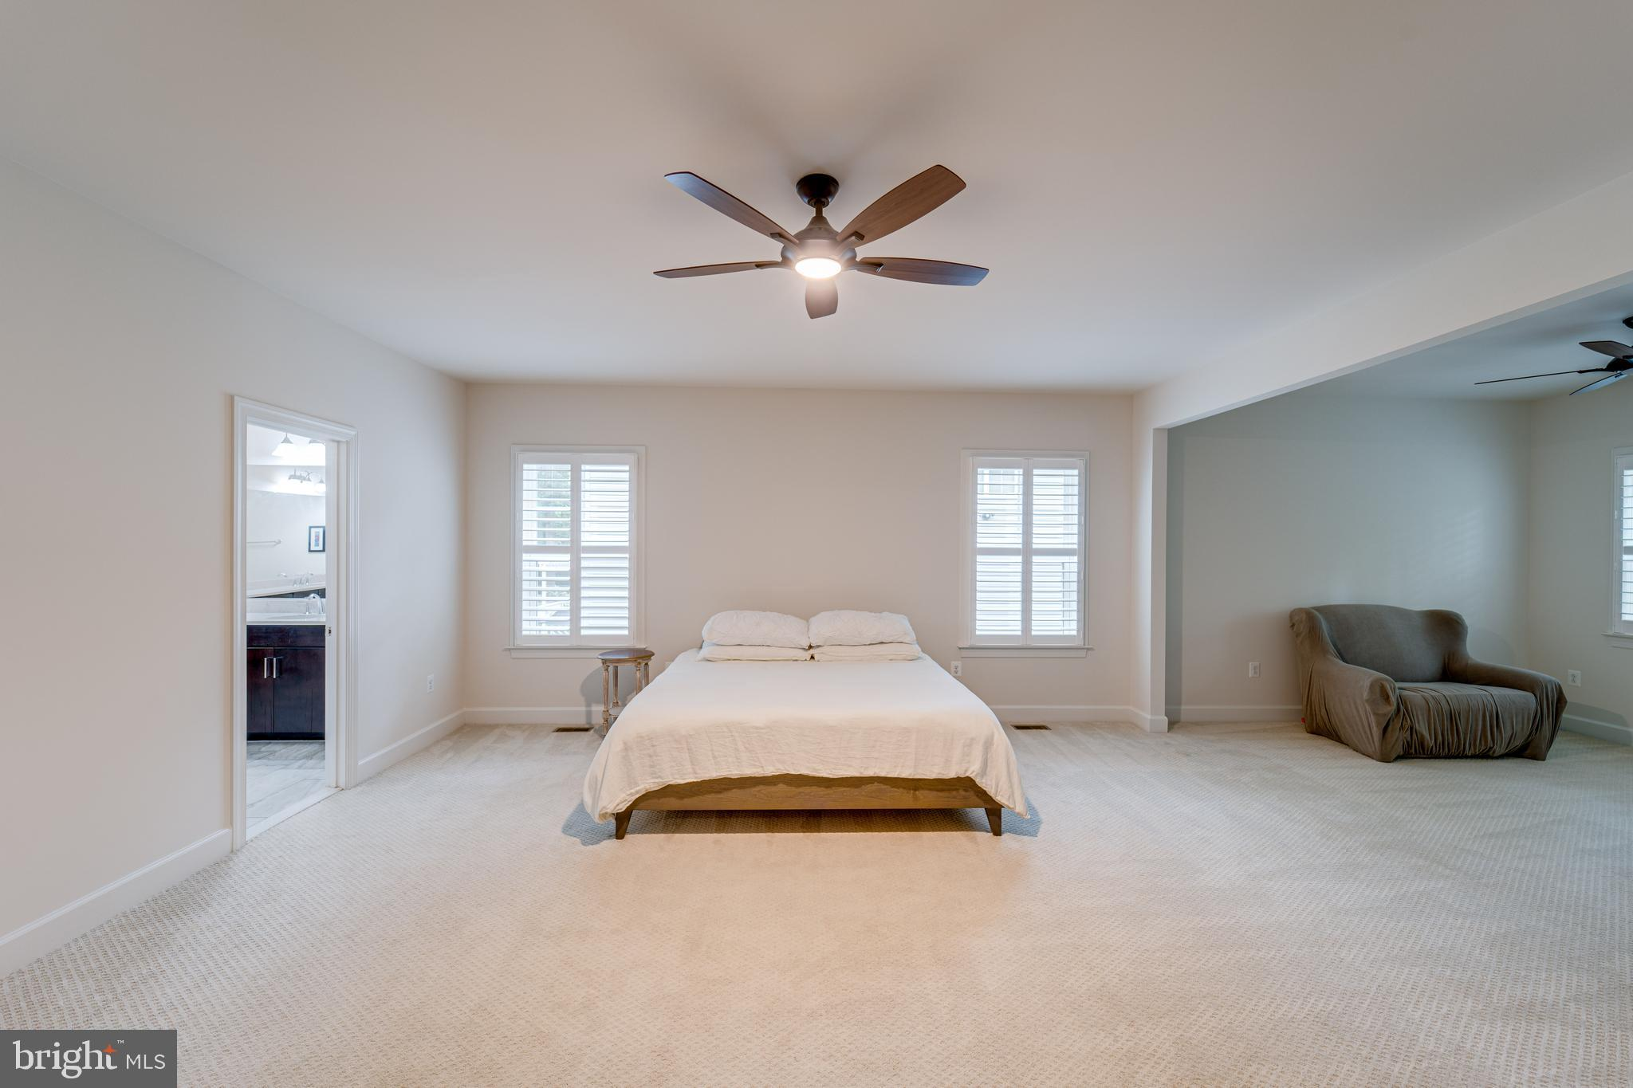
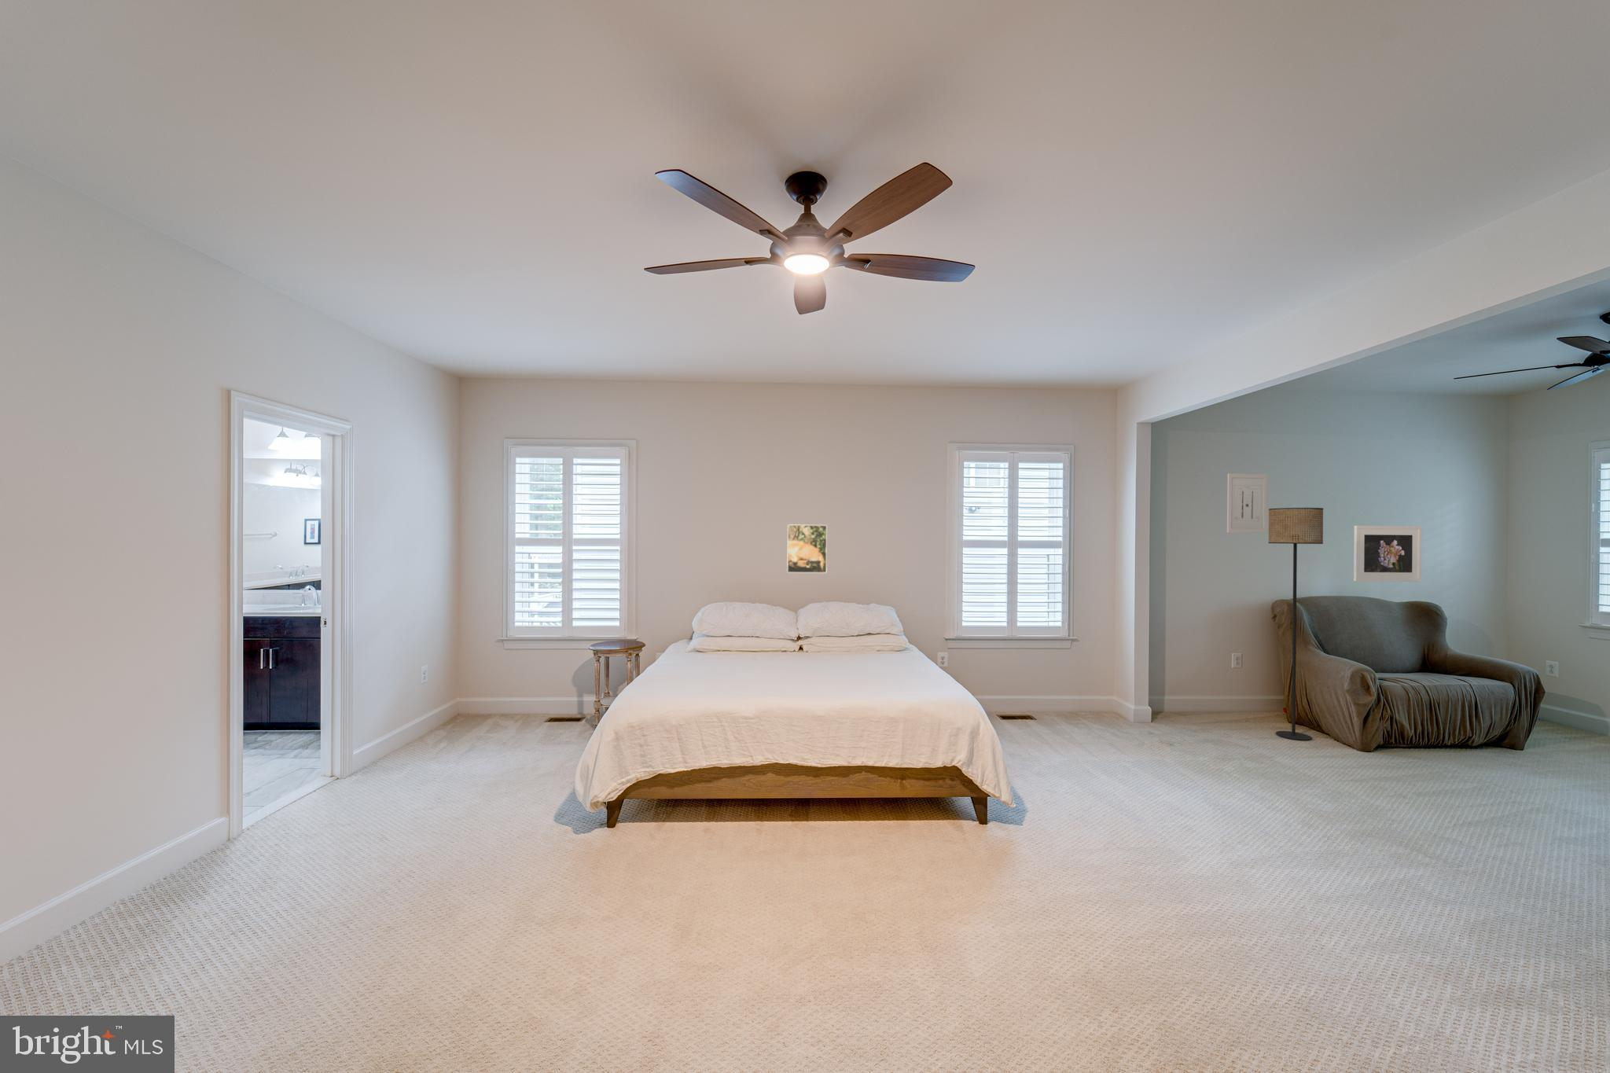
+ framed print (807, 548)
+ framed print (1387, 553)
+ wall art (1247, 503)
+ floor lamp (1294, 622)
